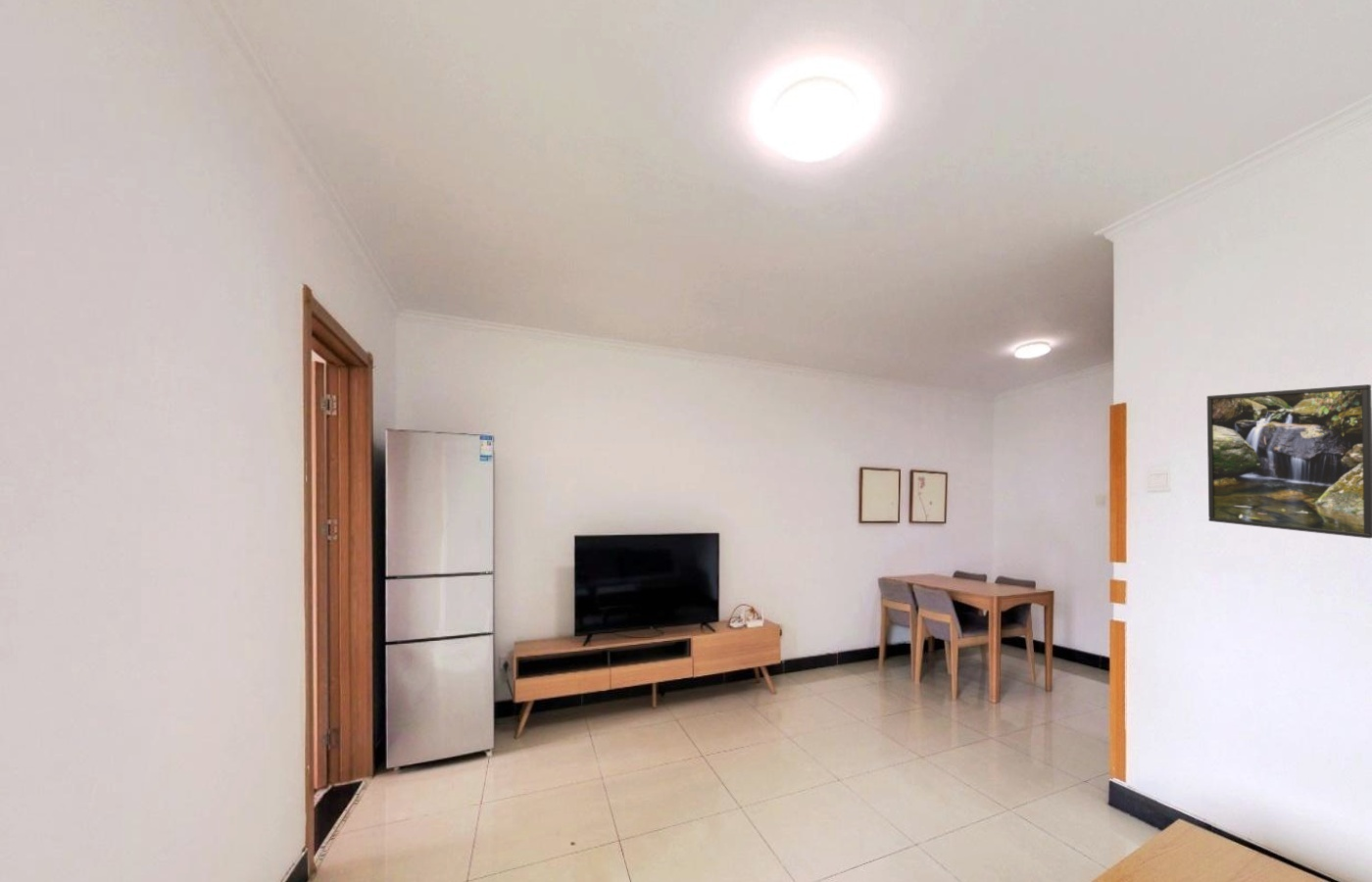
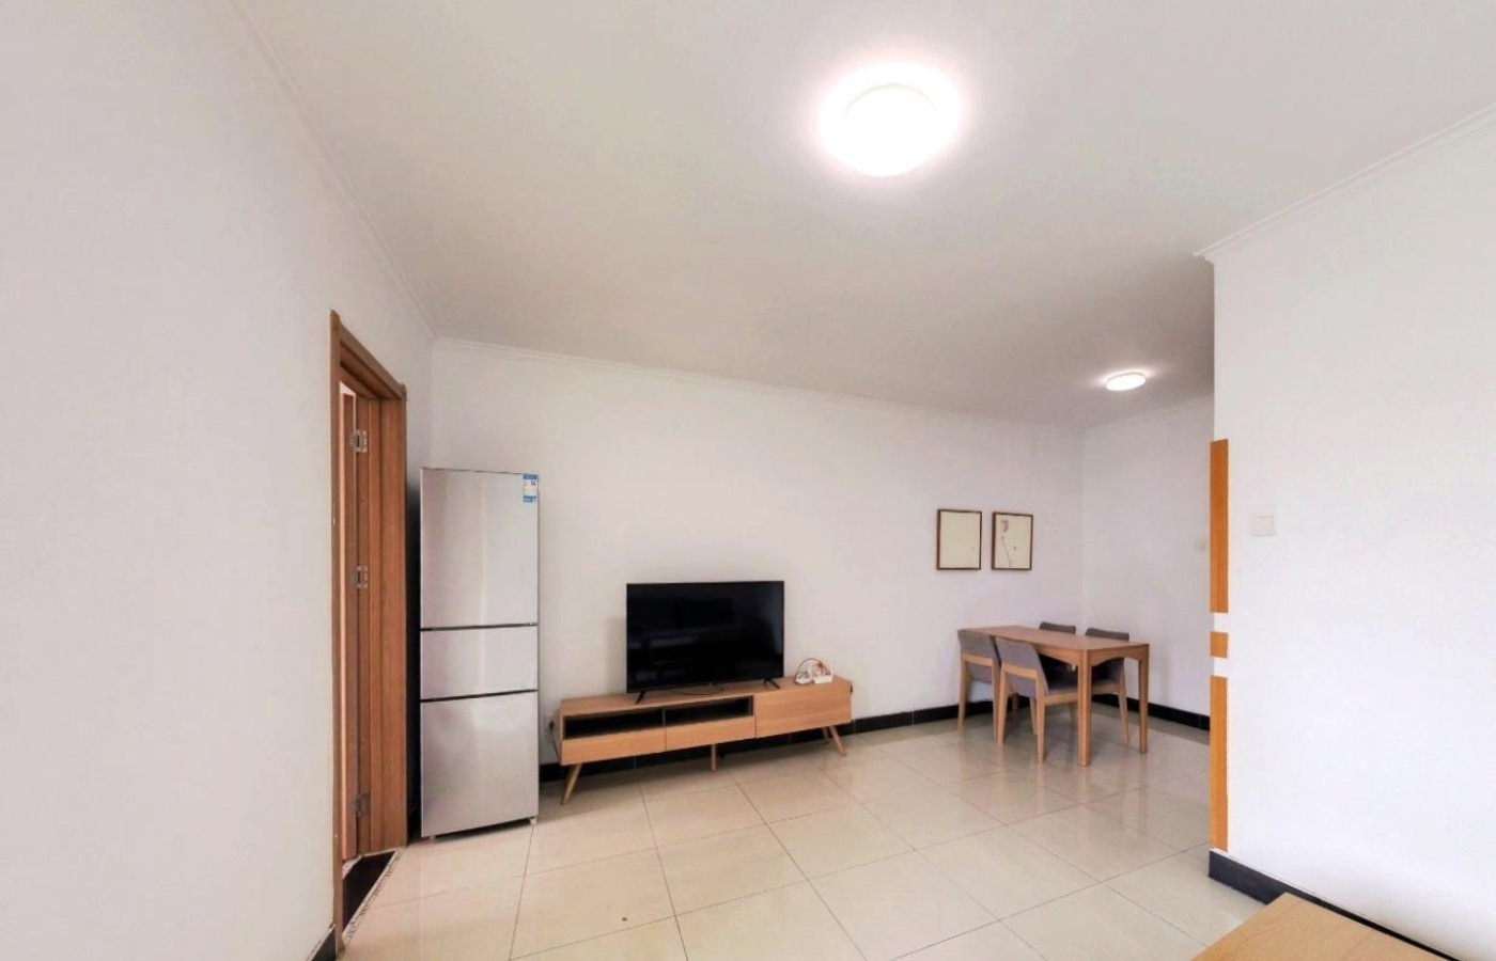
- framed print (1281, 460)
